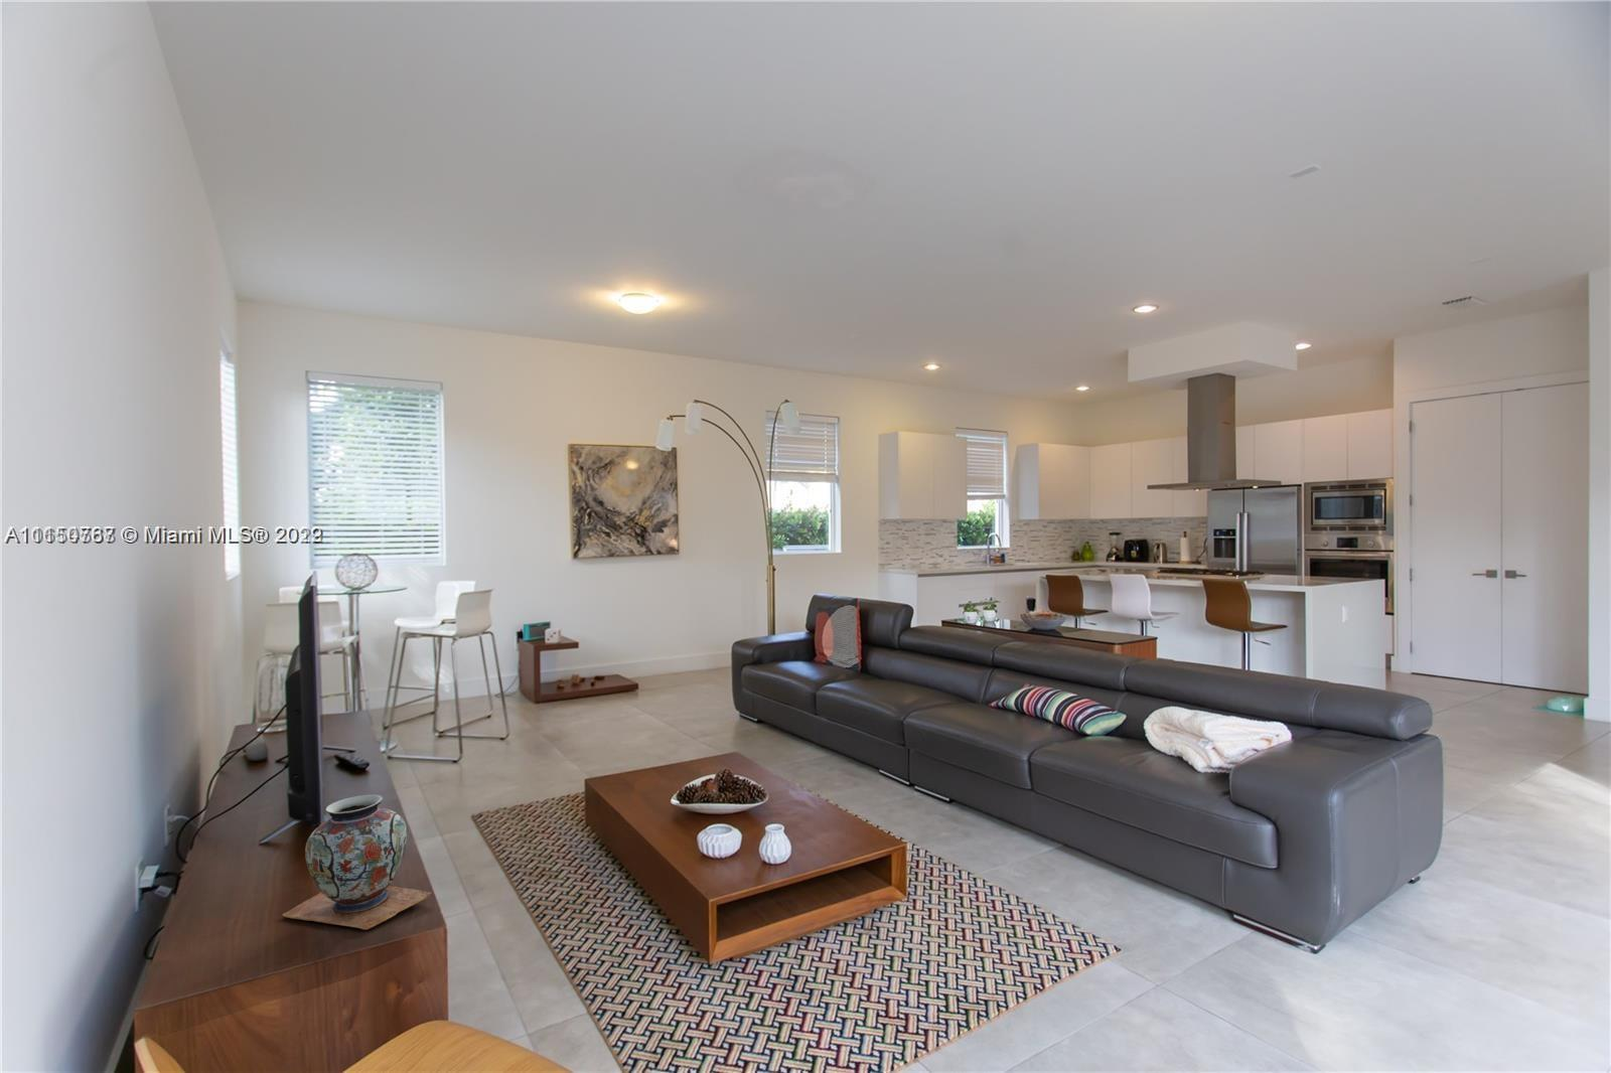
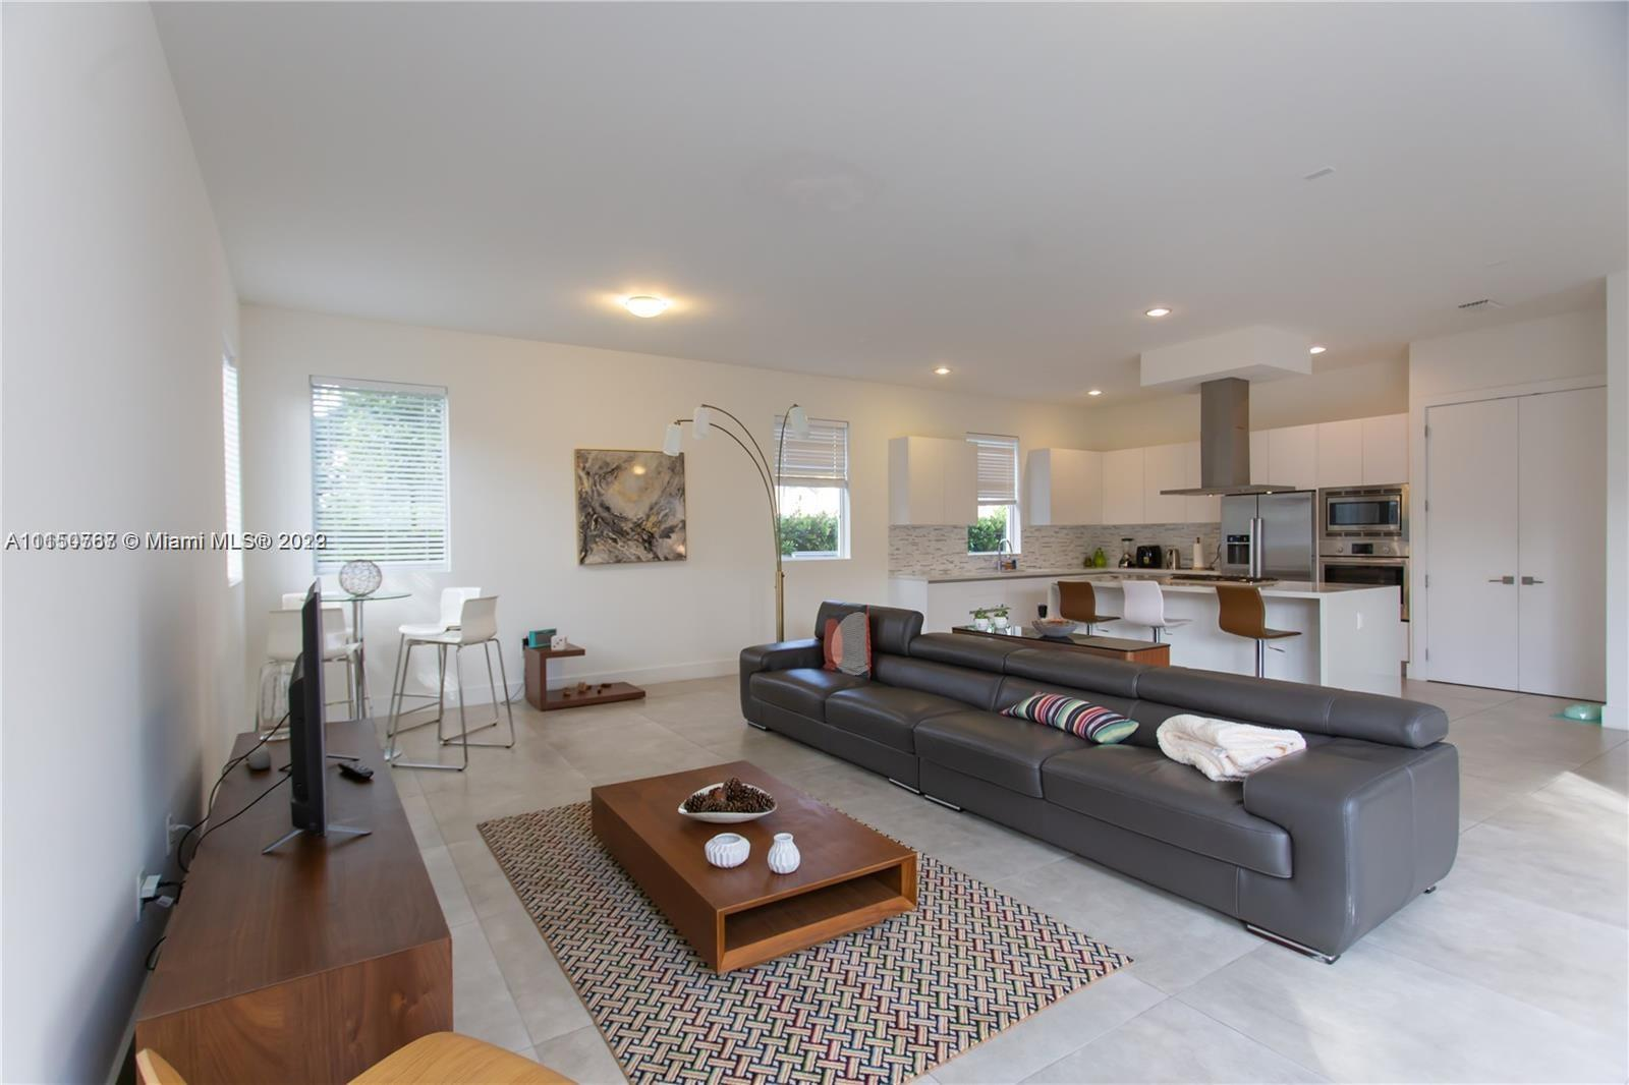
- decorative vase (356, 853)
